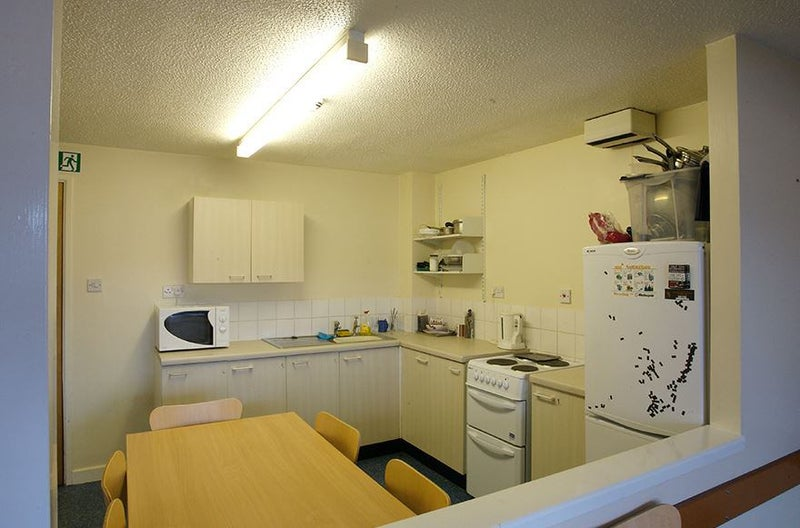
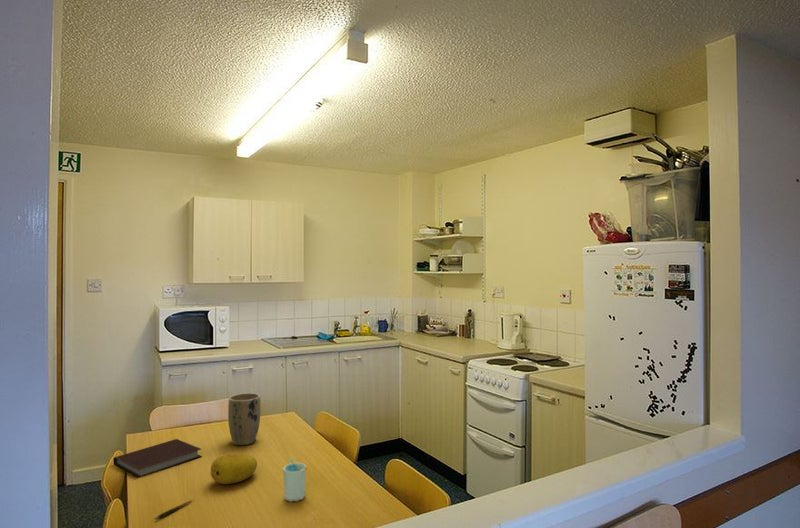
+ cup (295, 479)
+ plant pot (244, 419)
+ fruit (235, 465)
+ pen (174, 509)
+ notebook (158, 456)
